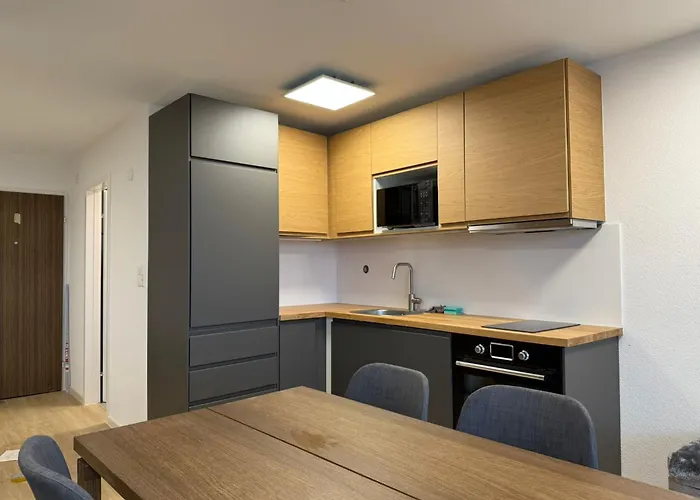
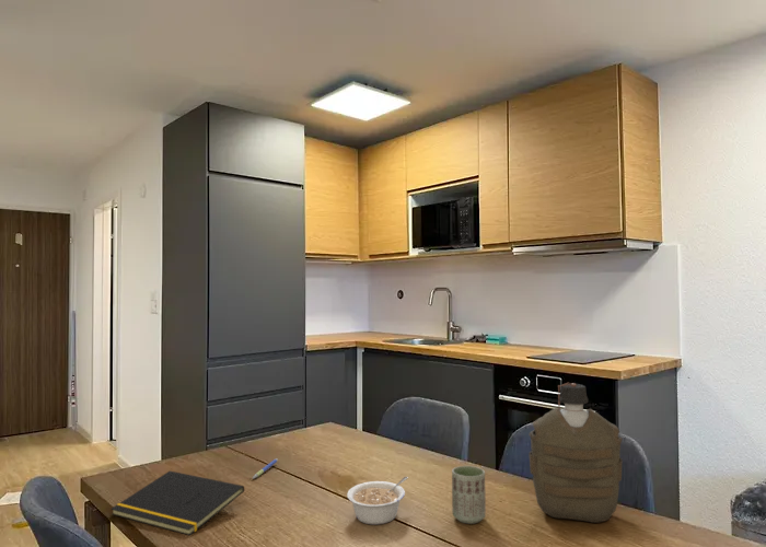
+ pen (265, 468)
+ cup (468, 494)
+ notepad (178, 499)
+ water bottle (573, 447)
+ legume (376, 500)
